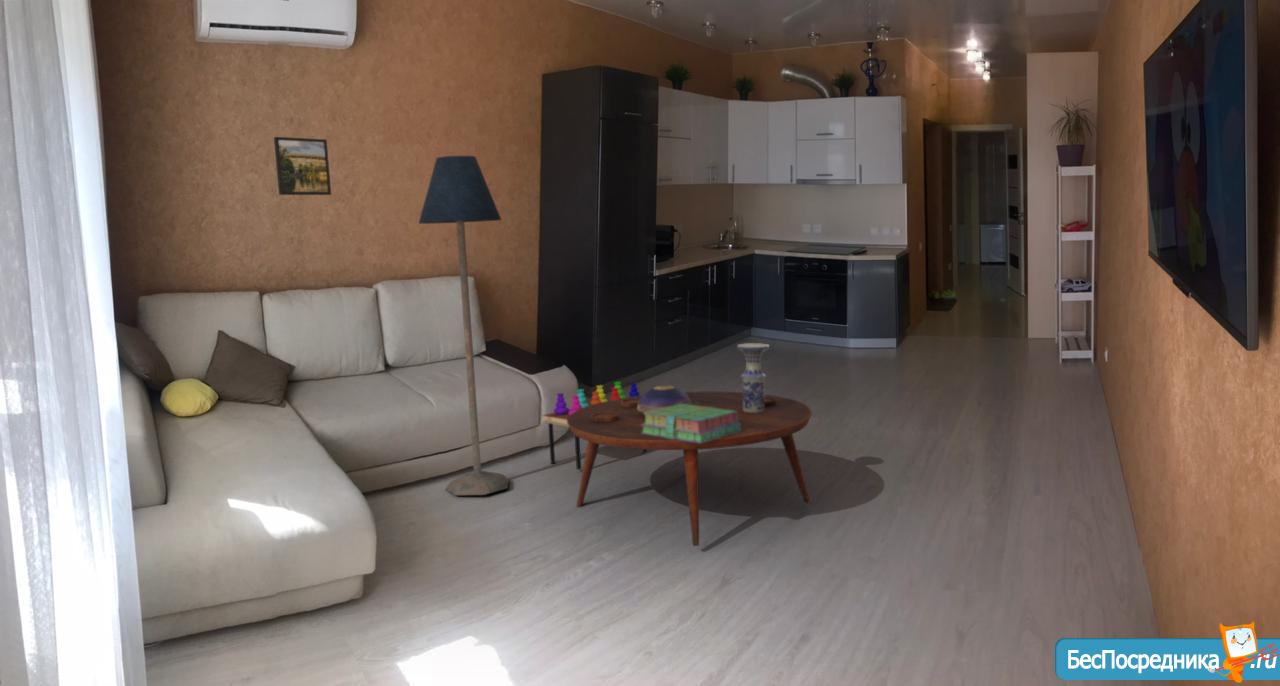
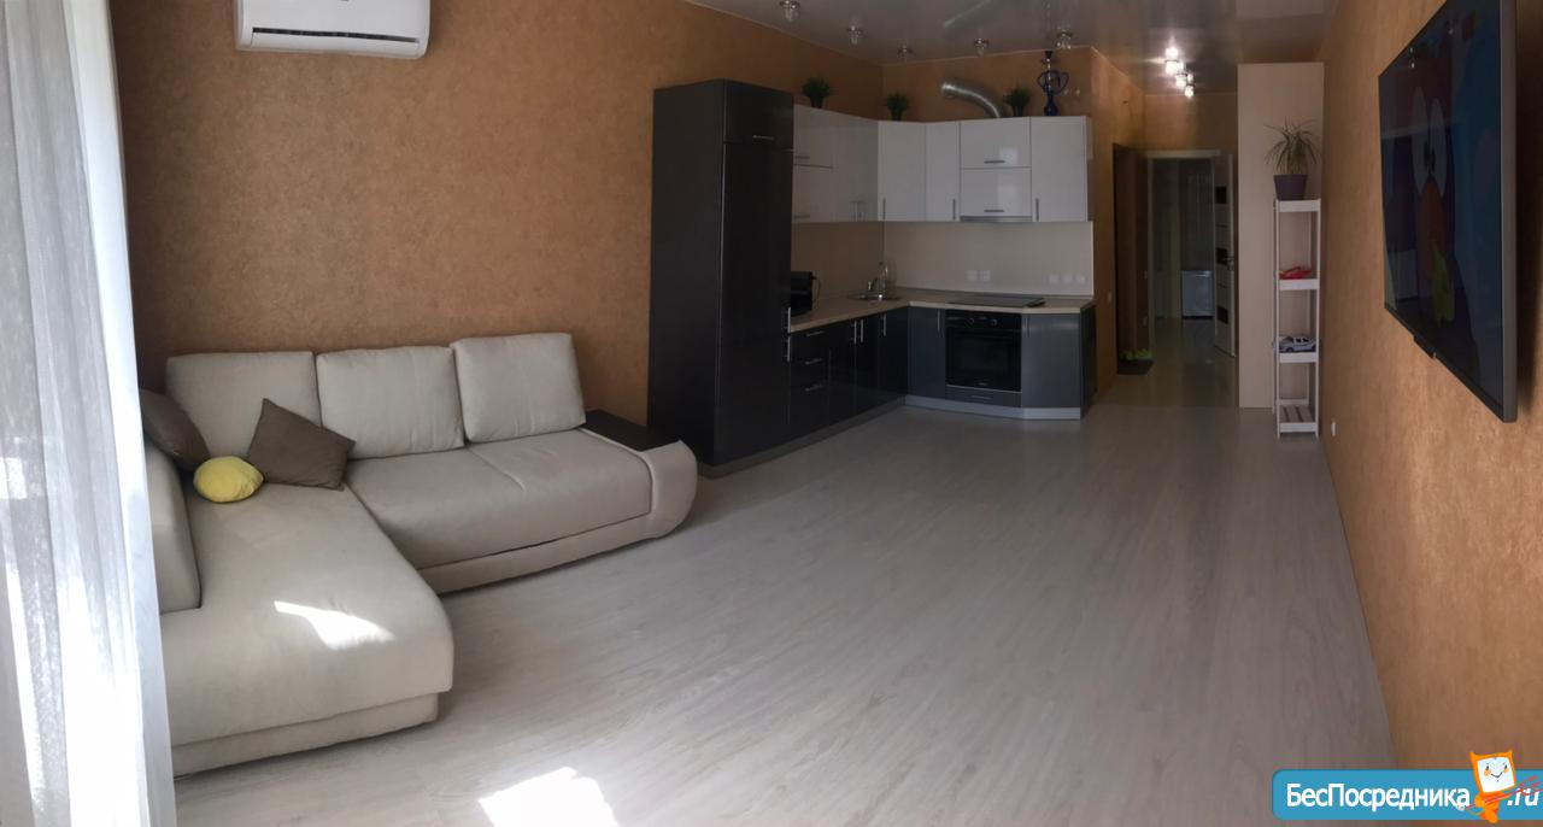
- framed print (303, 166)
- vase (754, 375)
- stack of books (690, 419)
- decorative bowl (664, 400)
- stacking toy (589, 405)
- coffee table (690, 457)
- floor lamp (467, 325)
